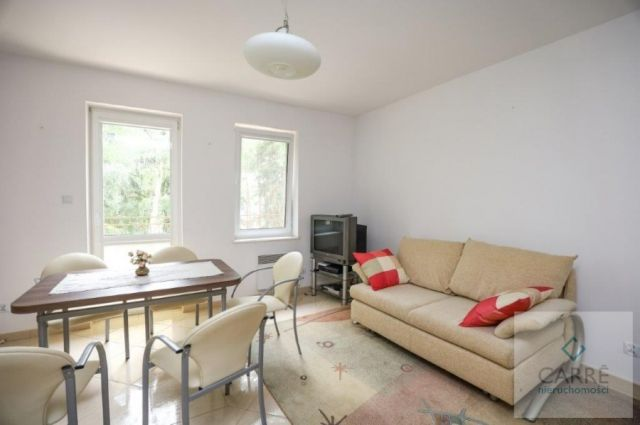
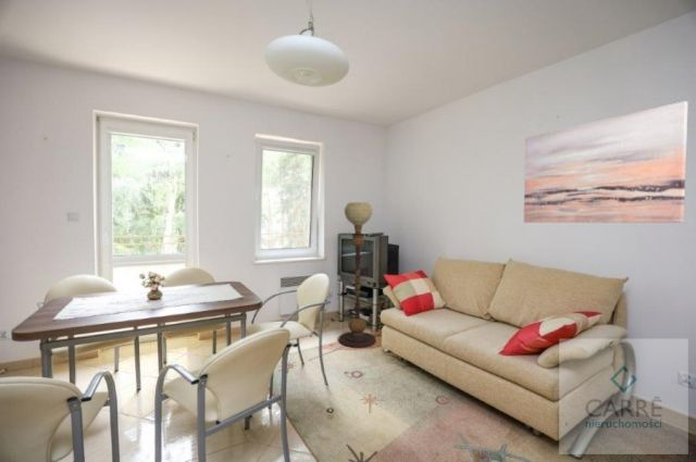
+ wall art (591, 173)
+ floor lamp (358, 272)
